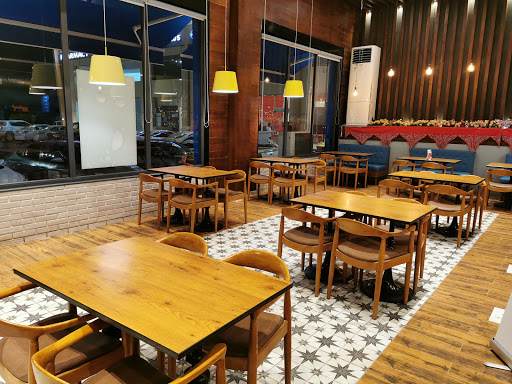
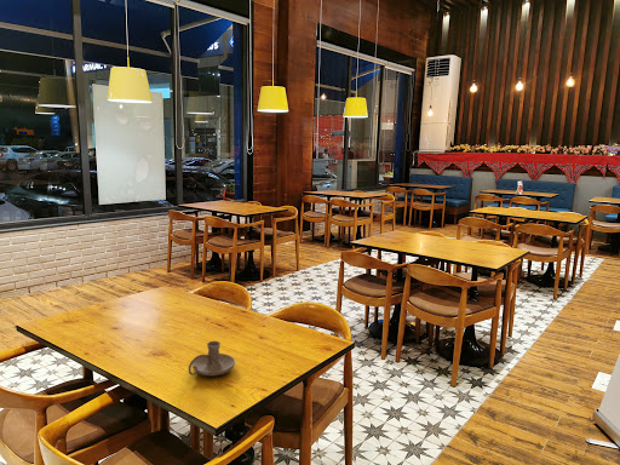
+ candle holder (209, 357)
